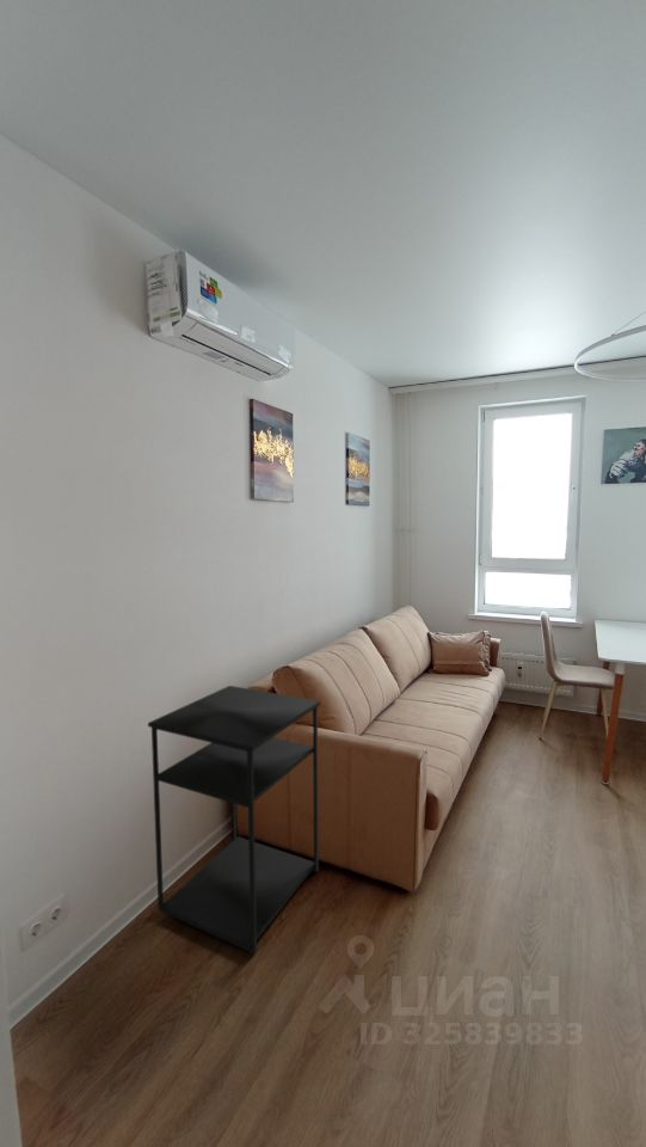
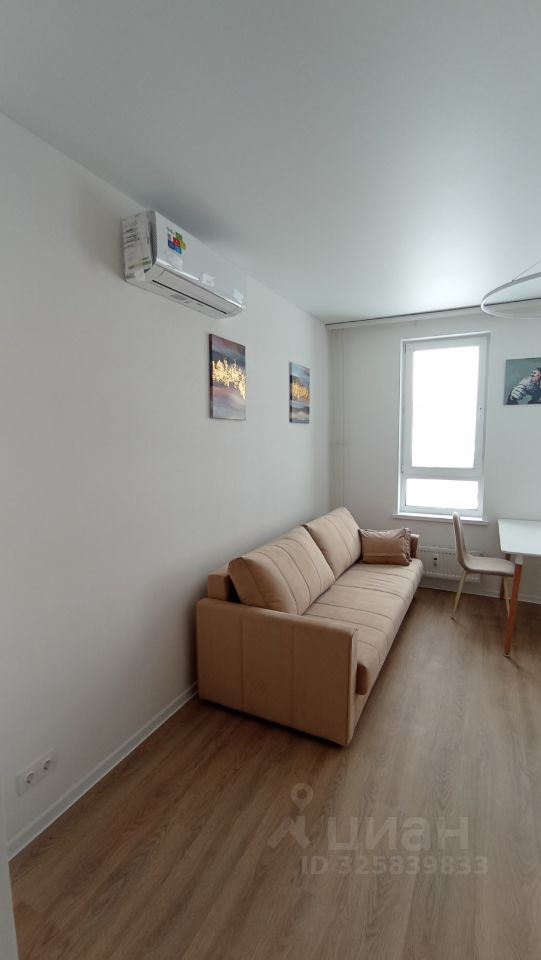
- shelving unit (240, 802)
